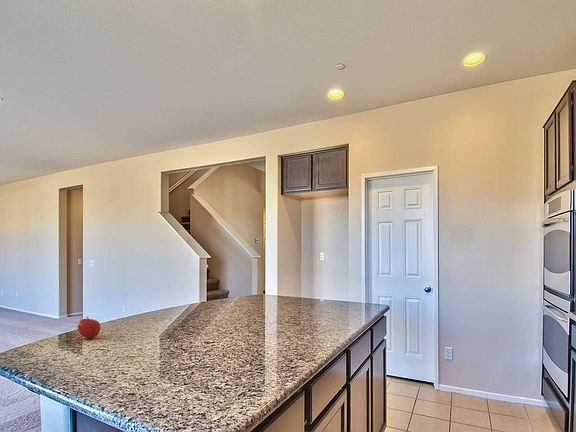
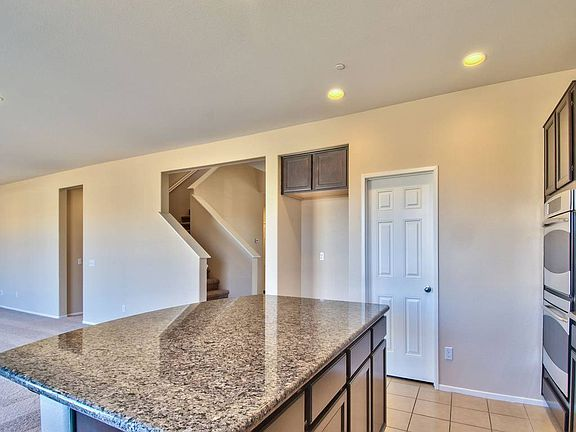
- fruit (89, 326)
